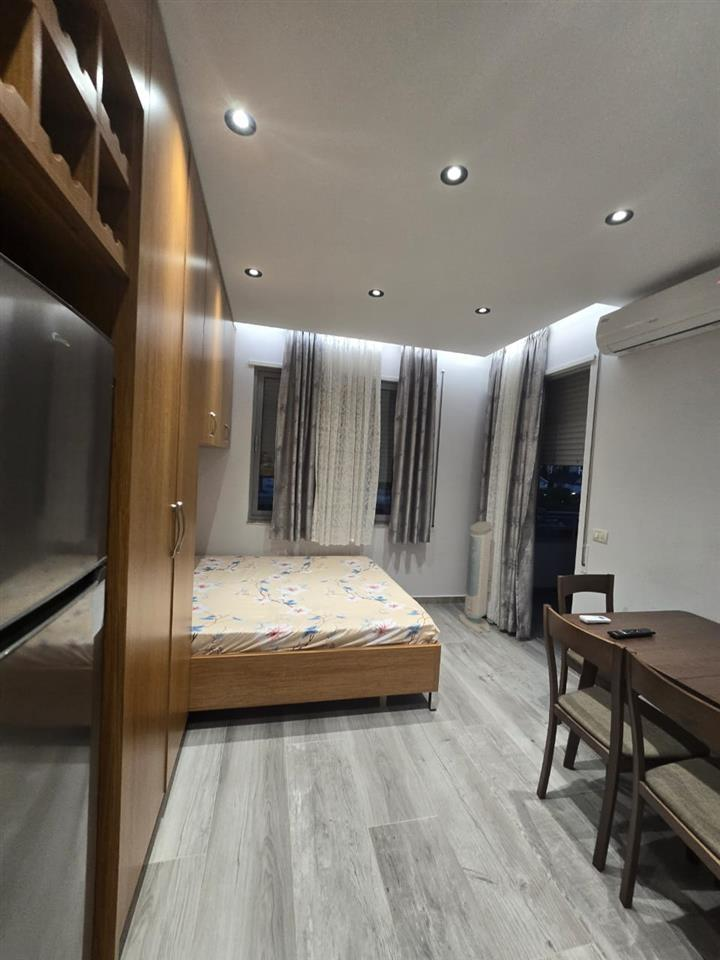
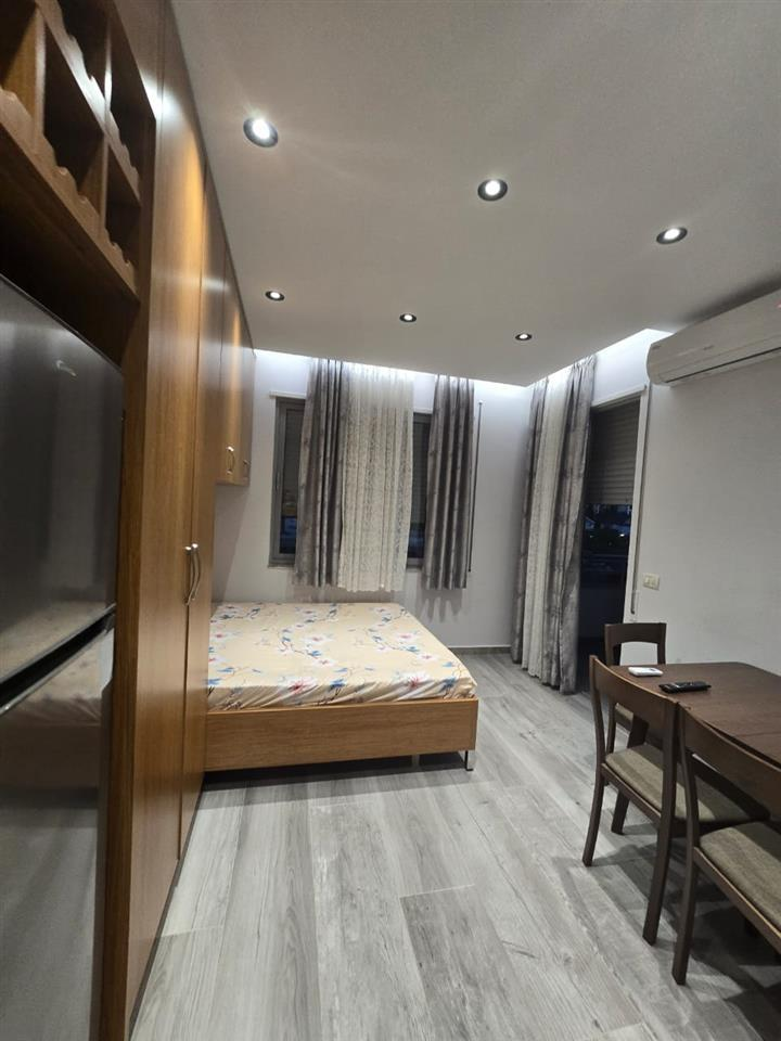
- air purifier (477, 572)
